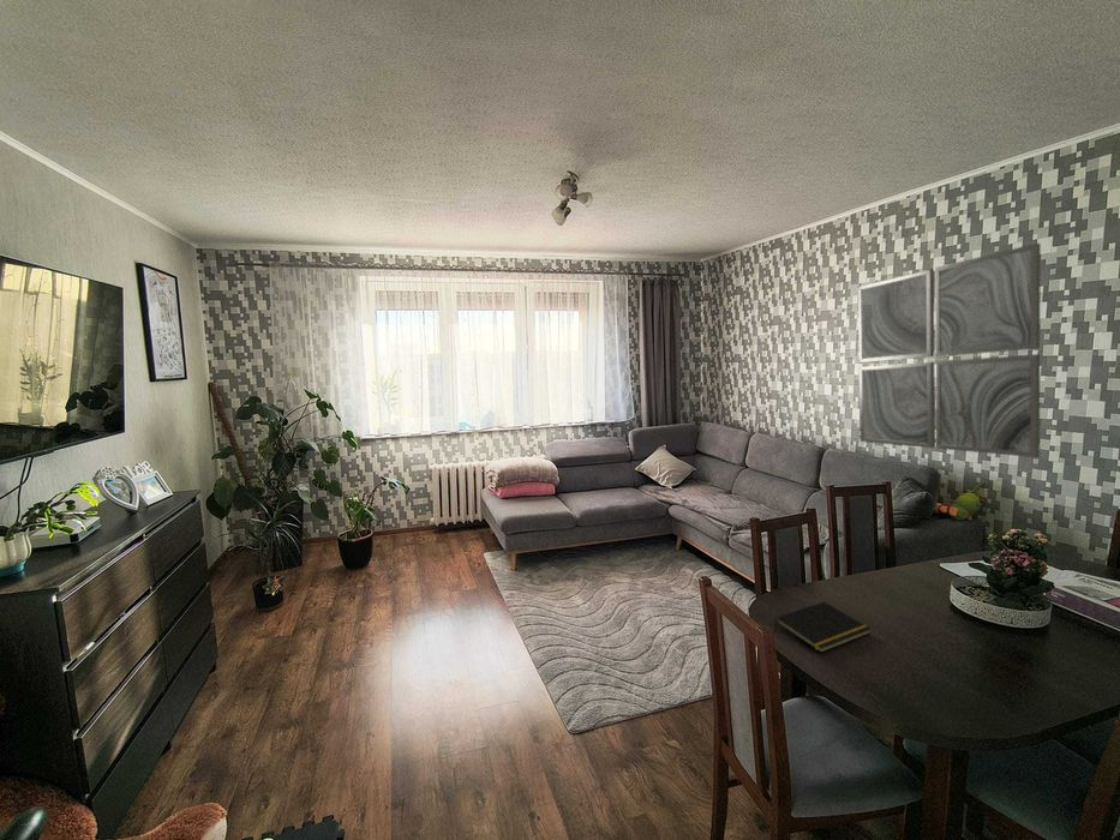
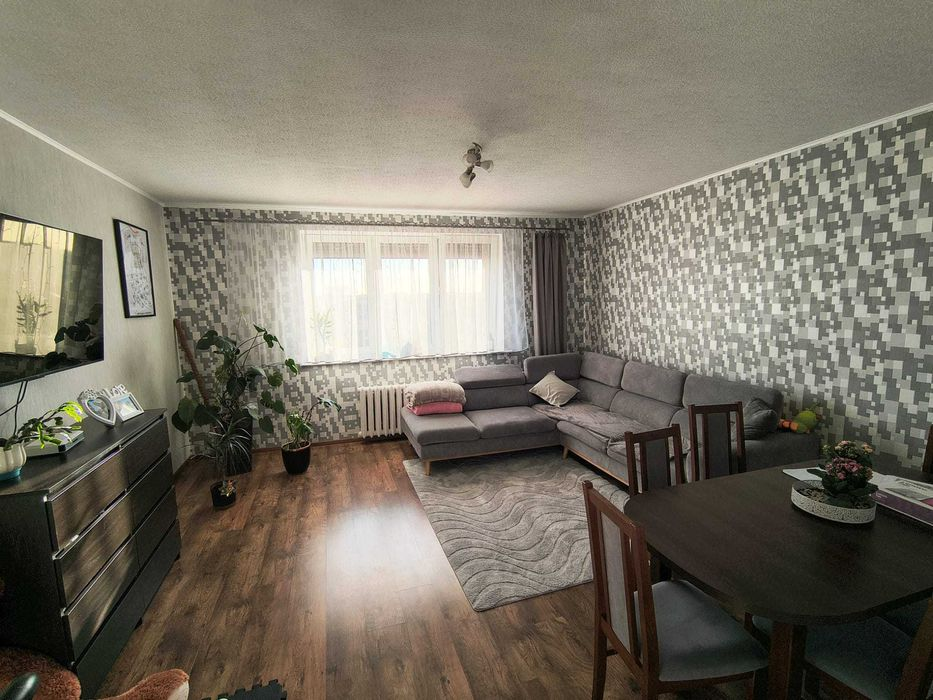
- wall art (936, 361)
- notepad (822, 624)
